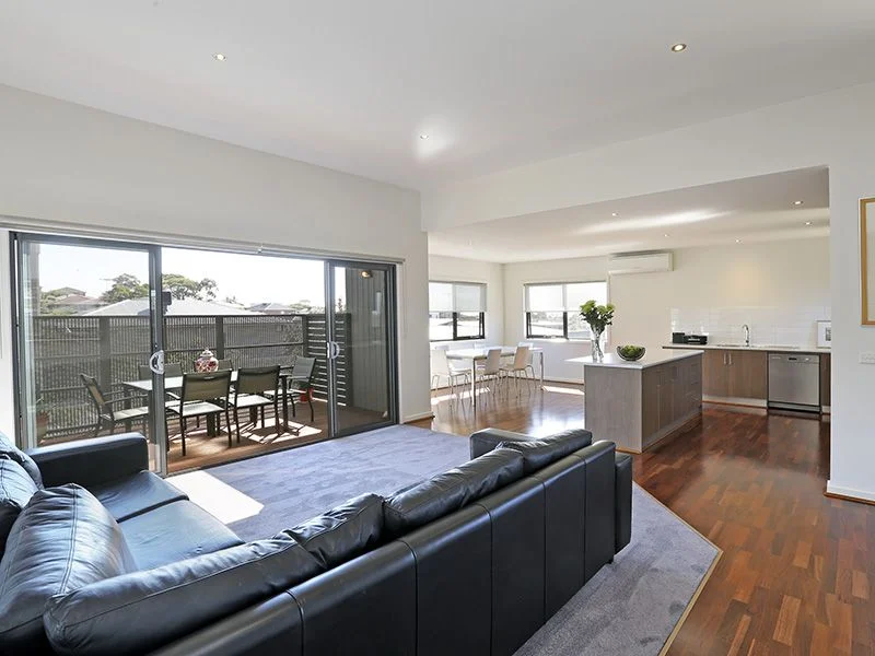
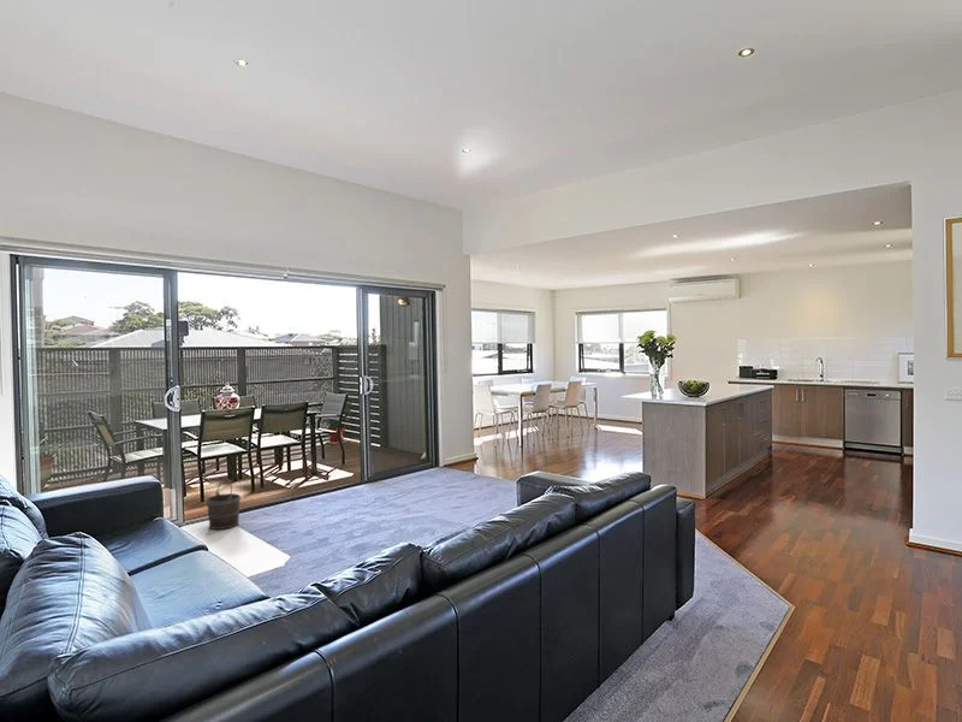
+ bucket (224, 502)
